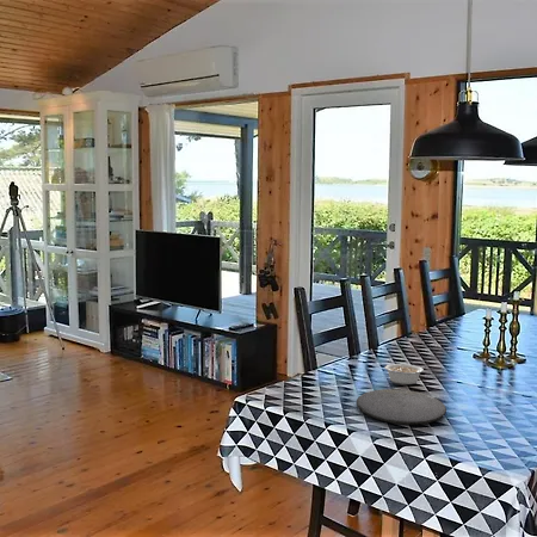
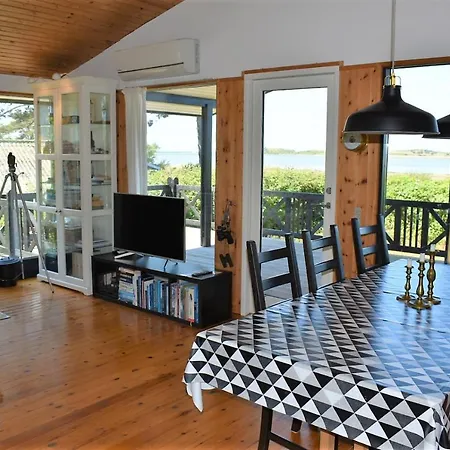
- legume (405, 374)
- plate (400, 405)
